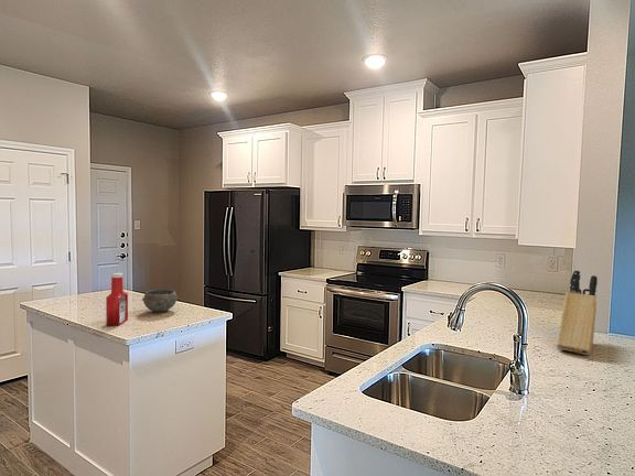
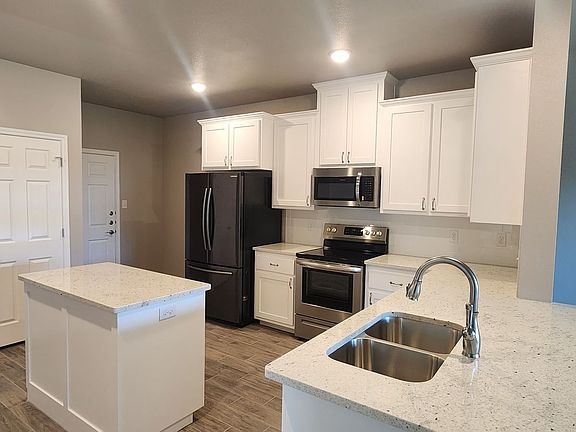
- soap bottle (117, 298)
- bowl (160, 301)
- knife block (579, 309)
